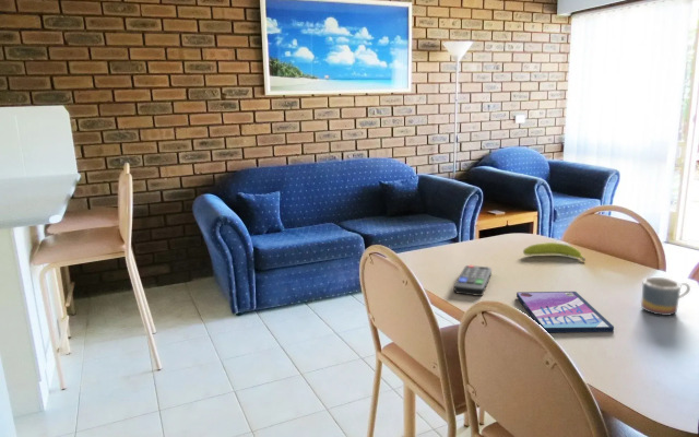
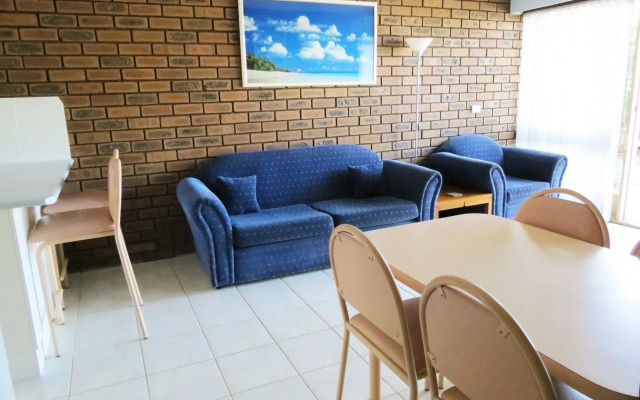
- video game case (560, 310)
- fruit (552, 251)
- remote control (473, 279)
- mug (666, 296)
